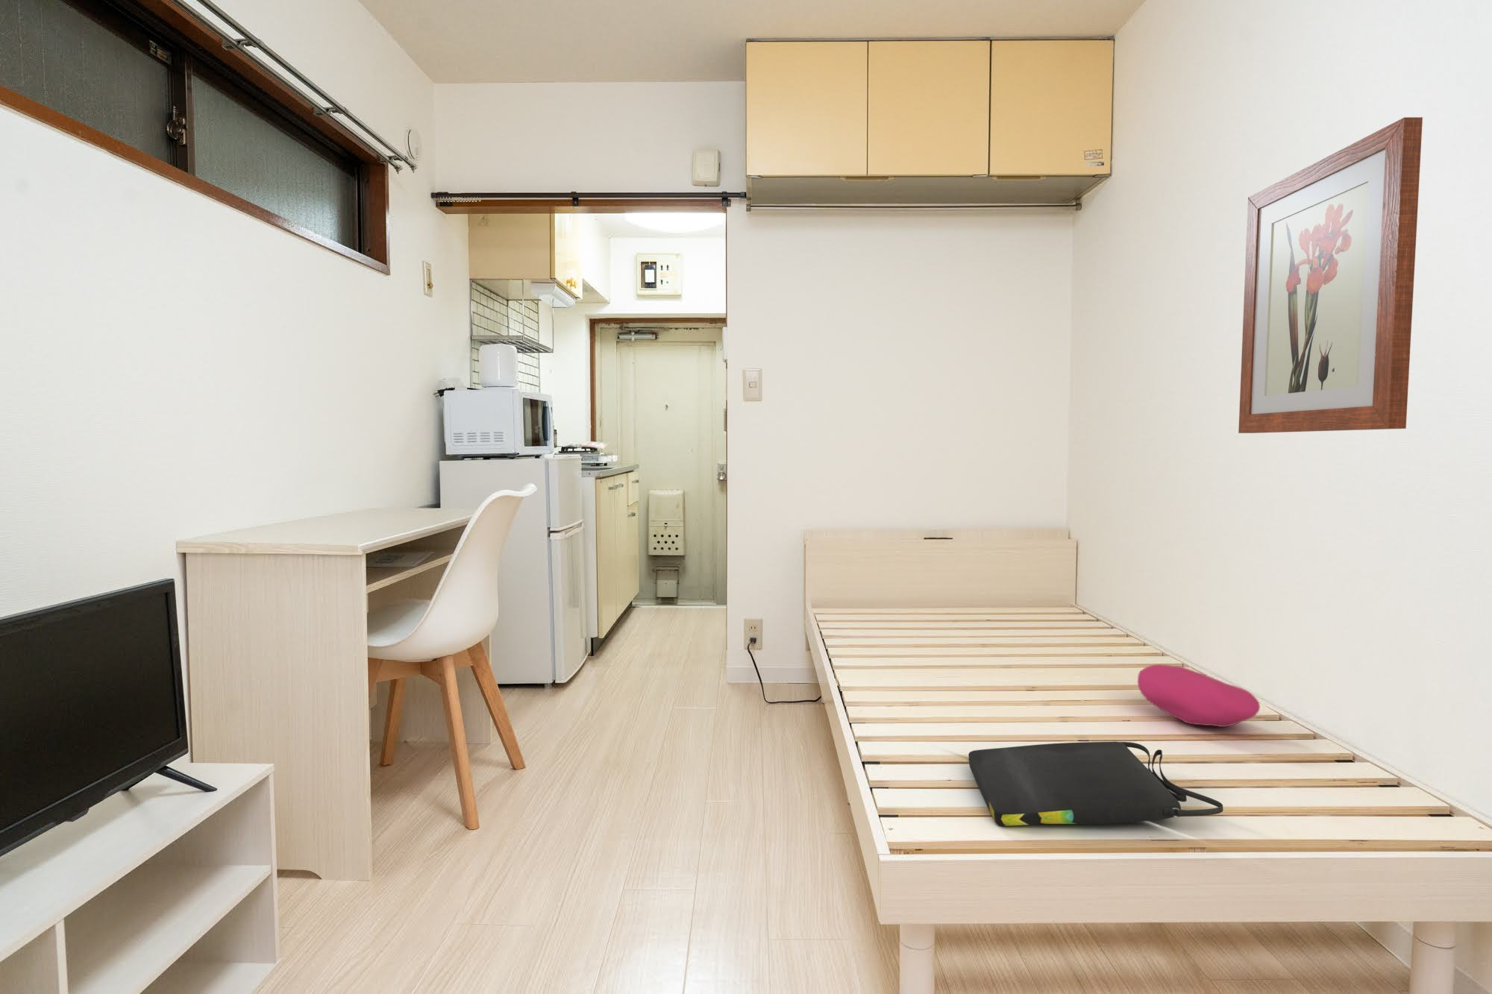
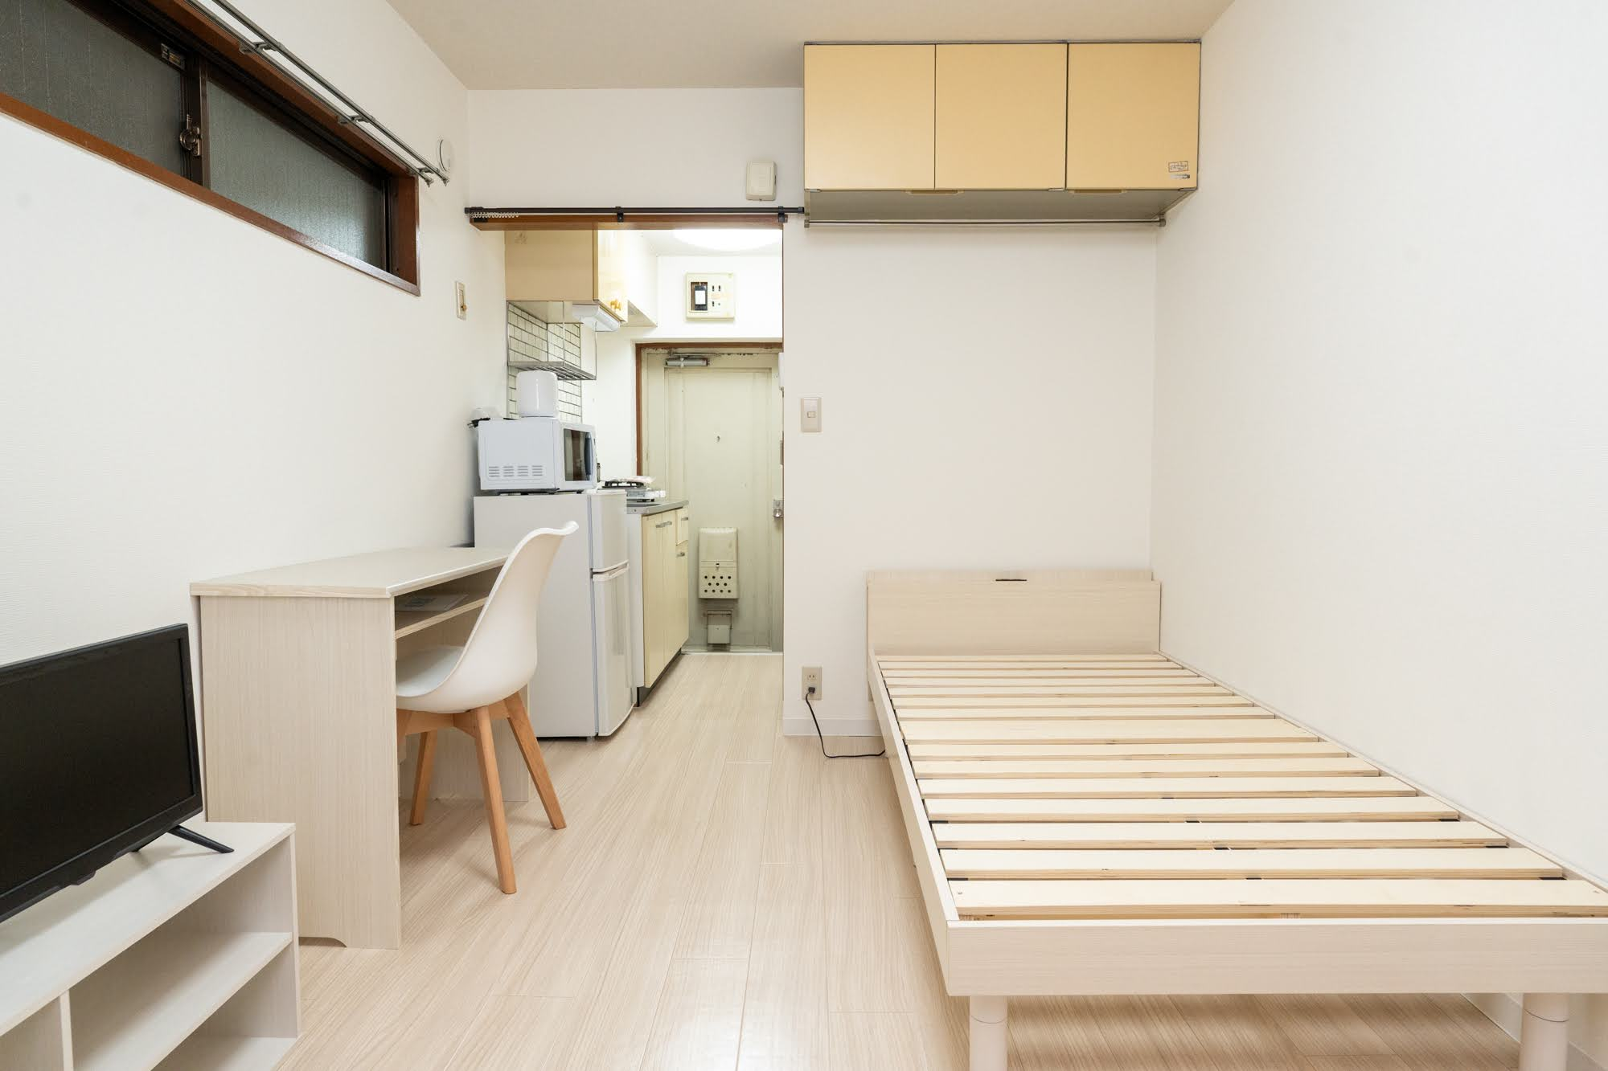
- wall art (1317, 298)
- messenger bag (1083, 781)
- cushion (1192, 697)
